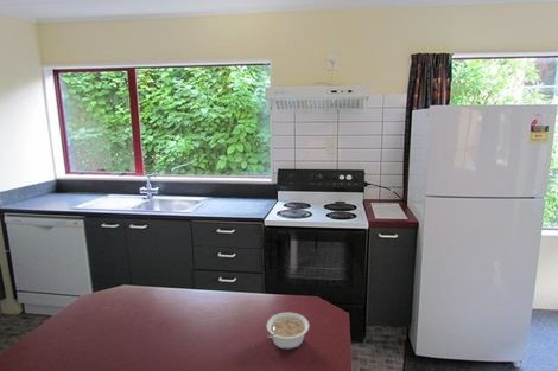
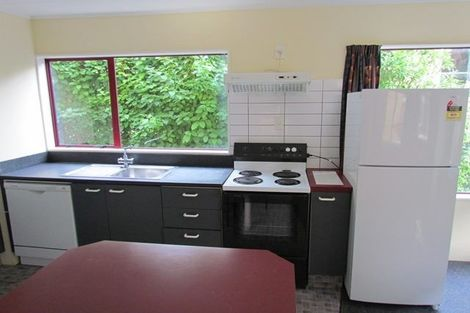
- legume (287, 331)
